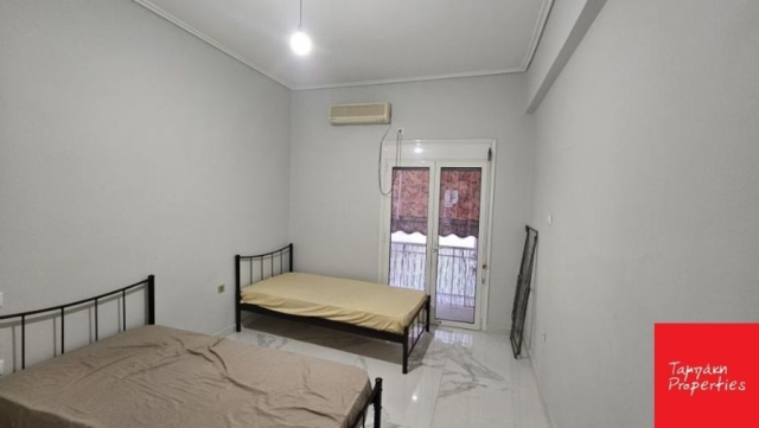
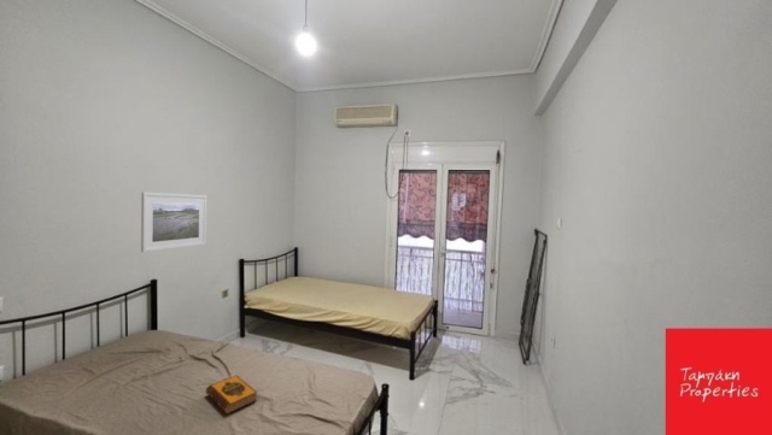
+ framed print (176, 221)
+ hardback book (230, 393)
